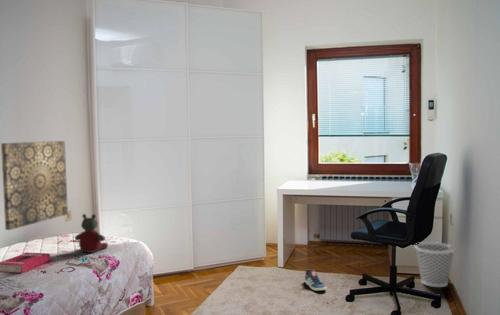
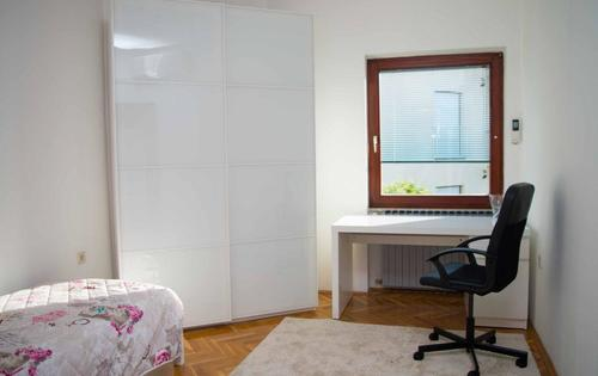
- wall art (37, 182)
- wastebasket (434, 264)
- sneaker (314, 279)
- book (24, 262)
- stuffed bear (92, 232)
